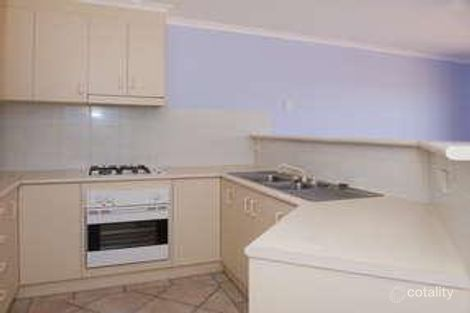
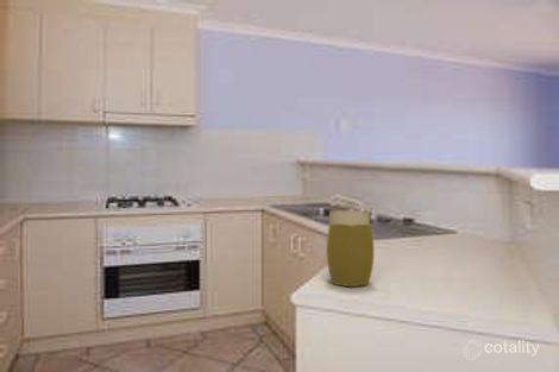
+ jar (348, 246)
